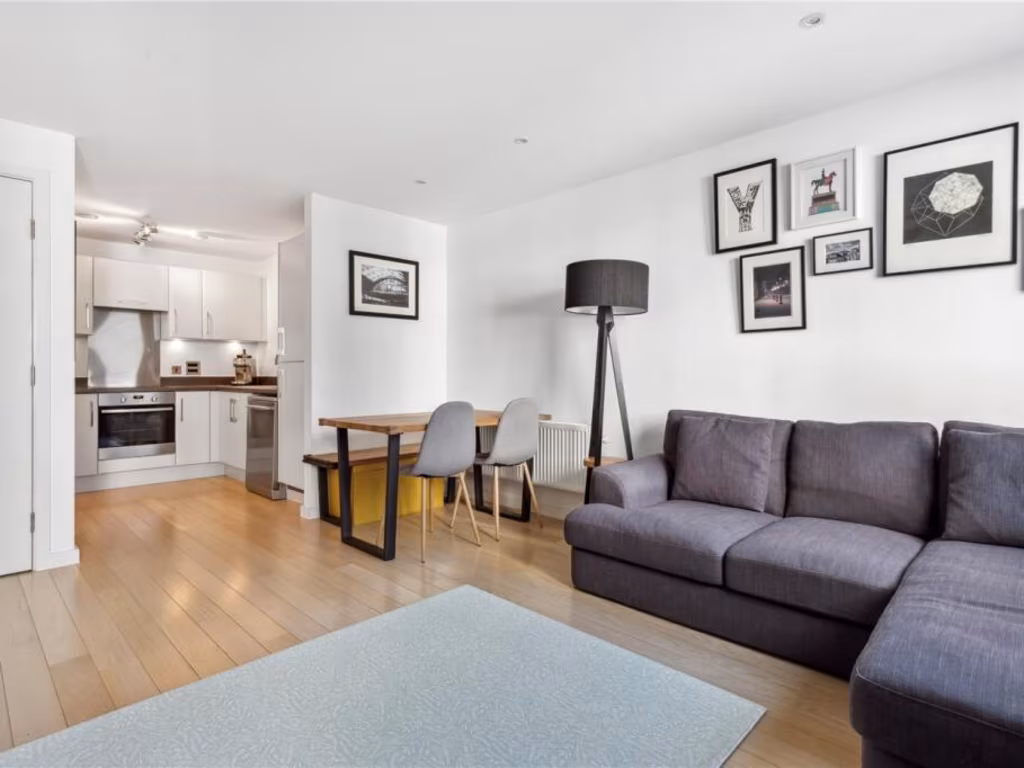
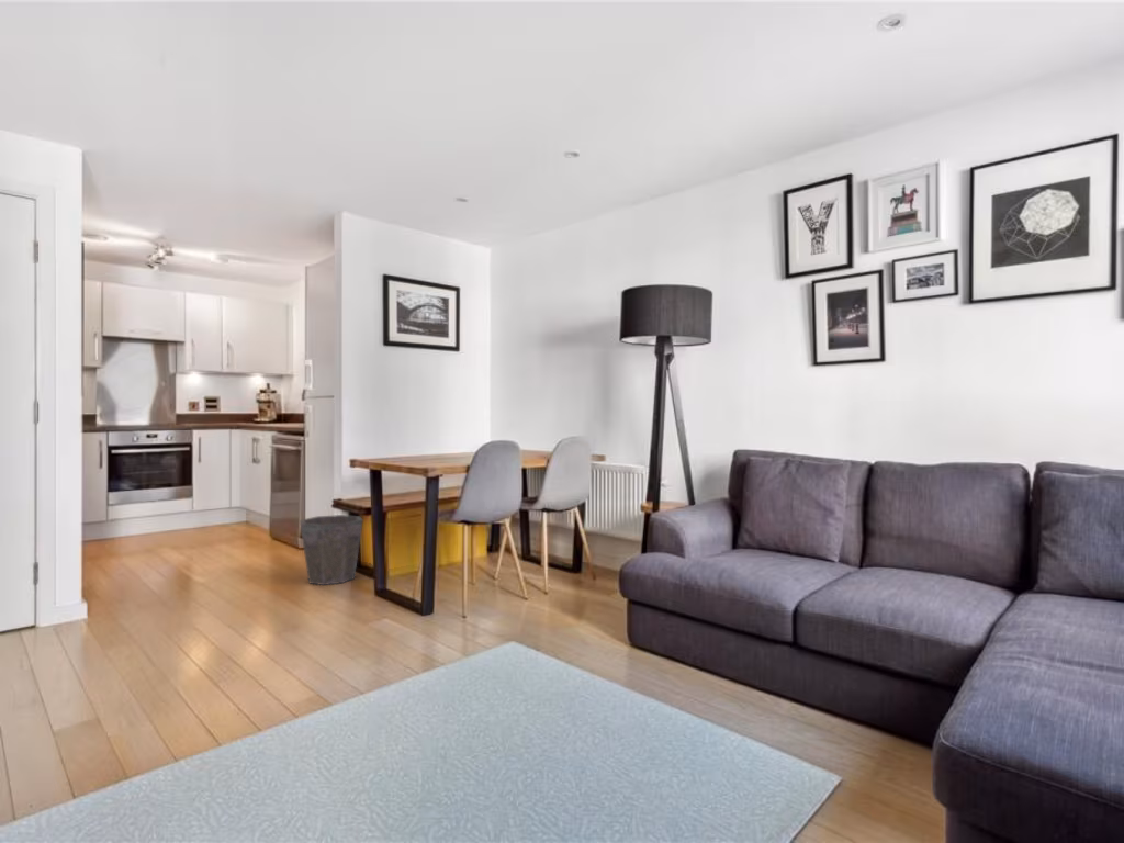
+ waste bin (330, 549)
